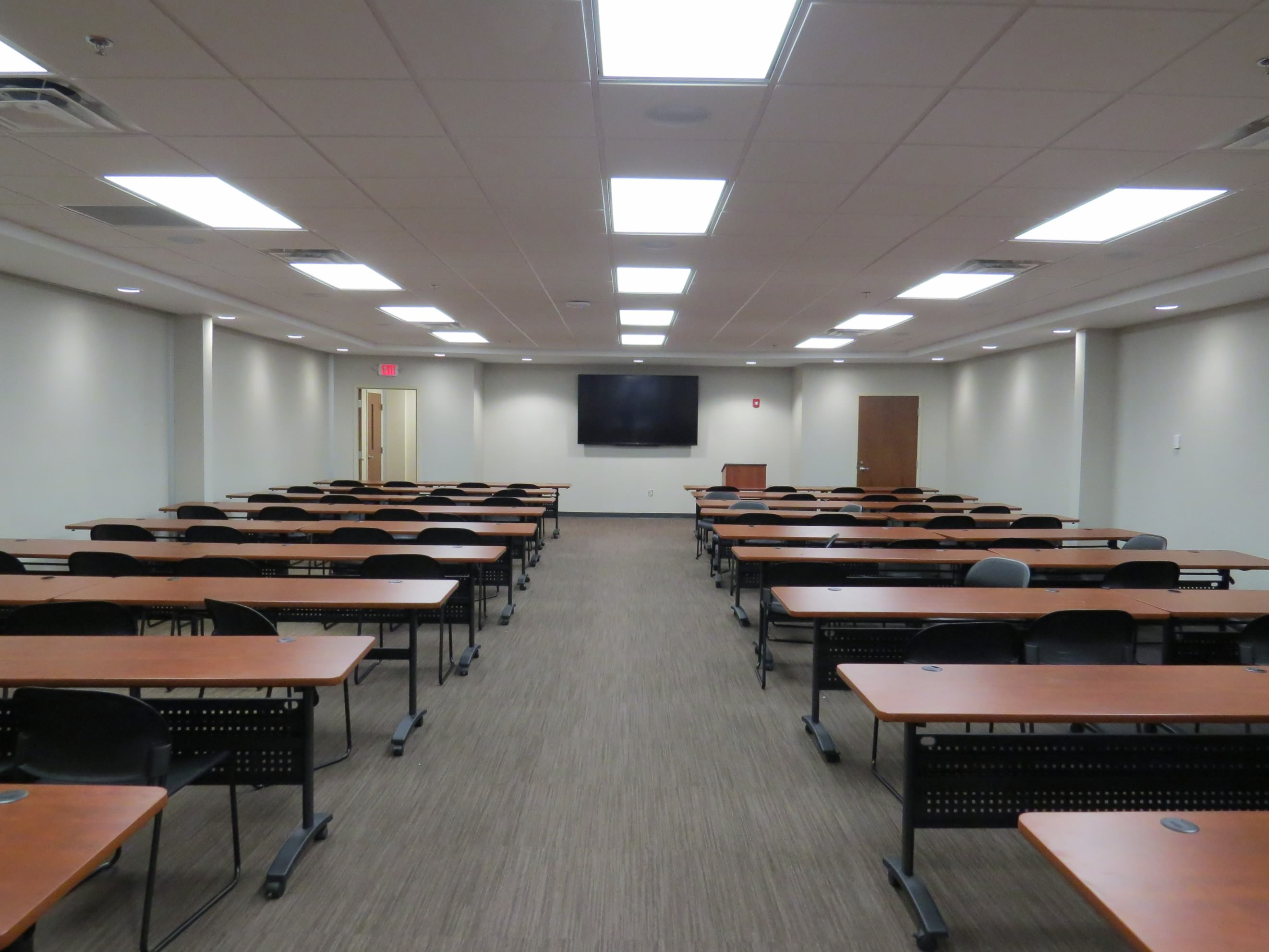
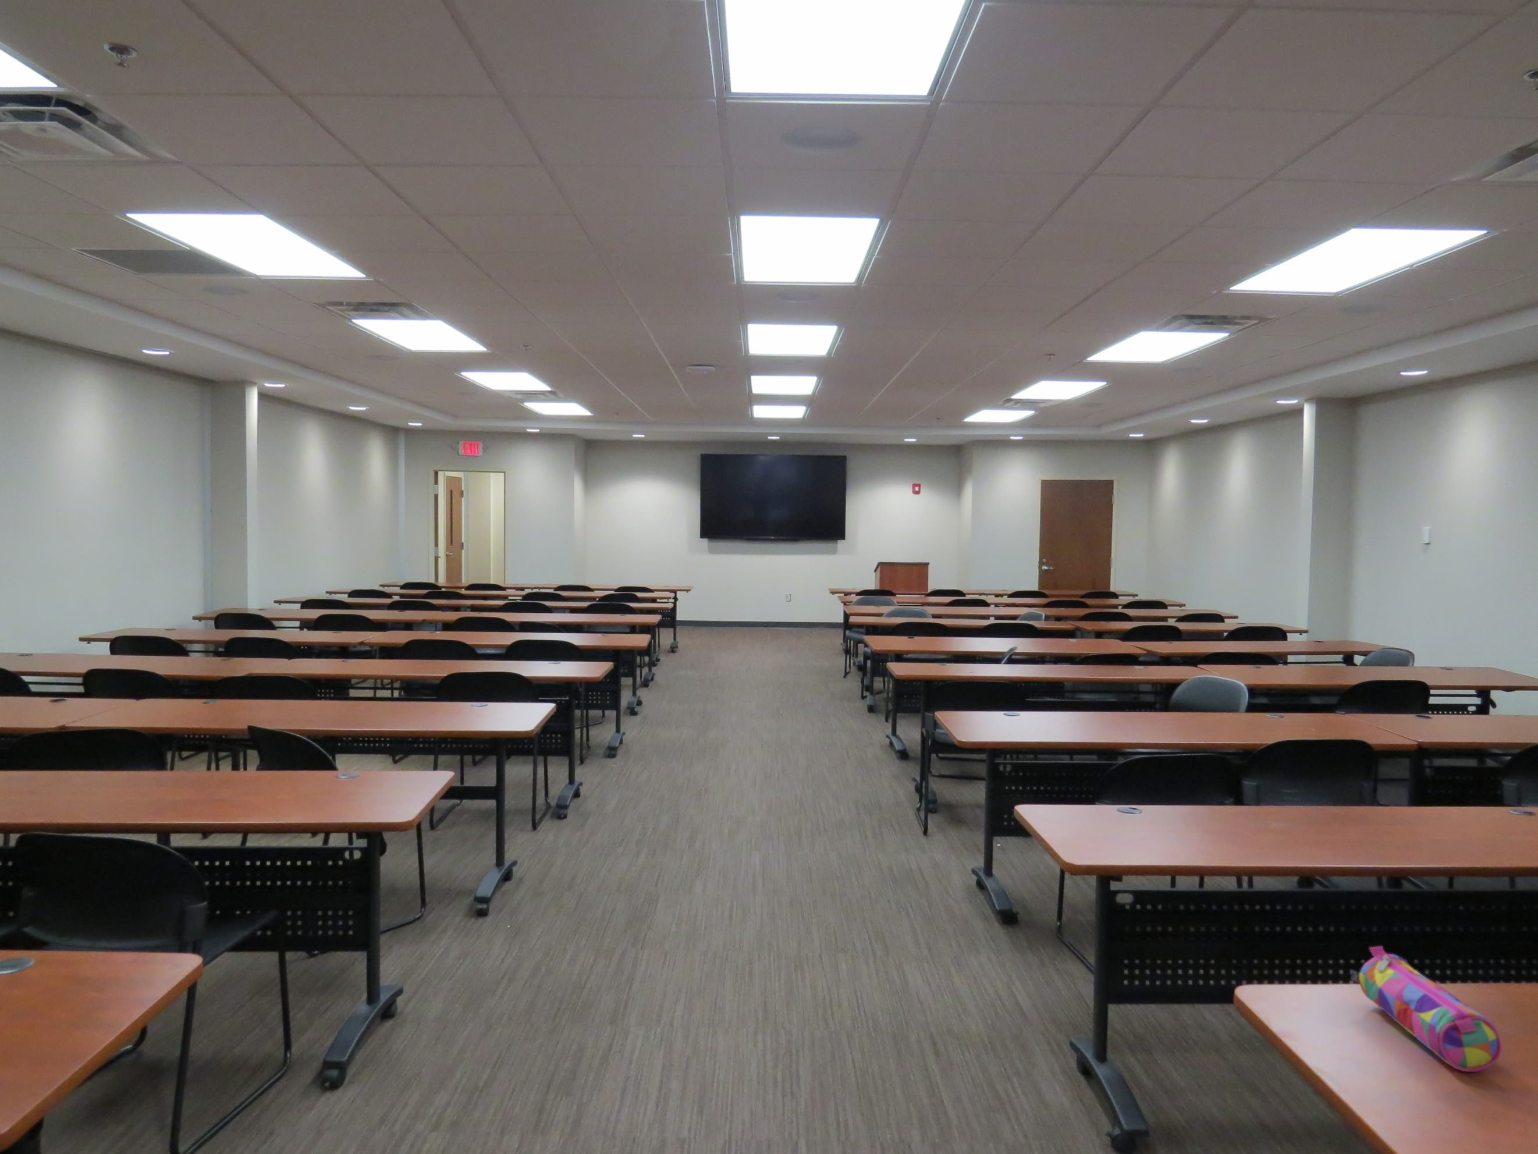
+ pencil case (1422, 1006)
